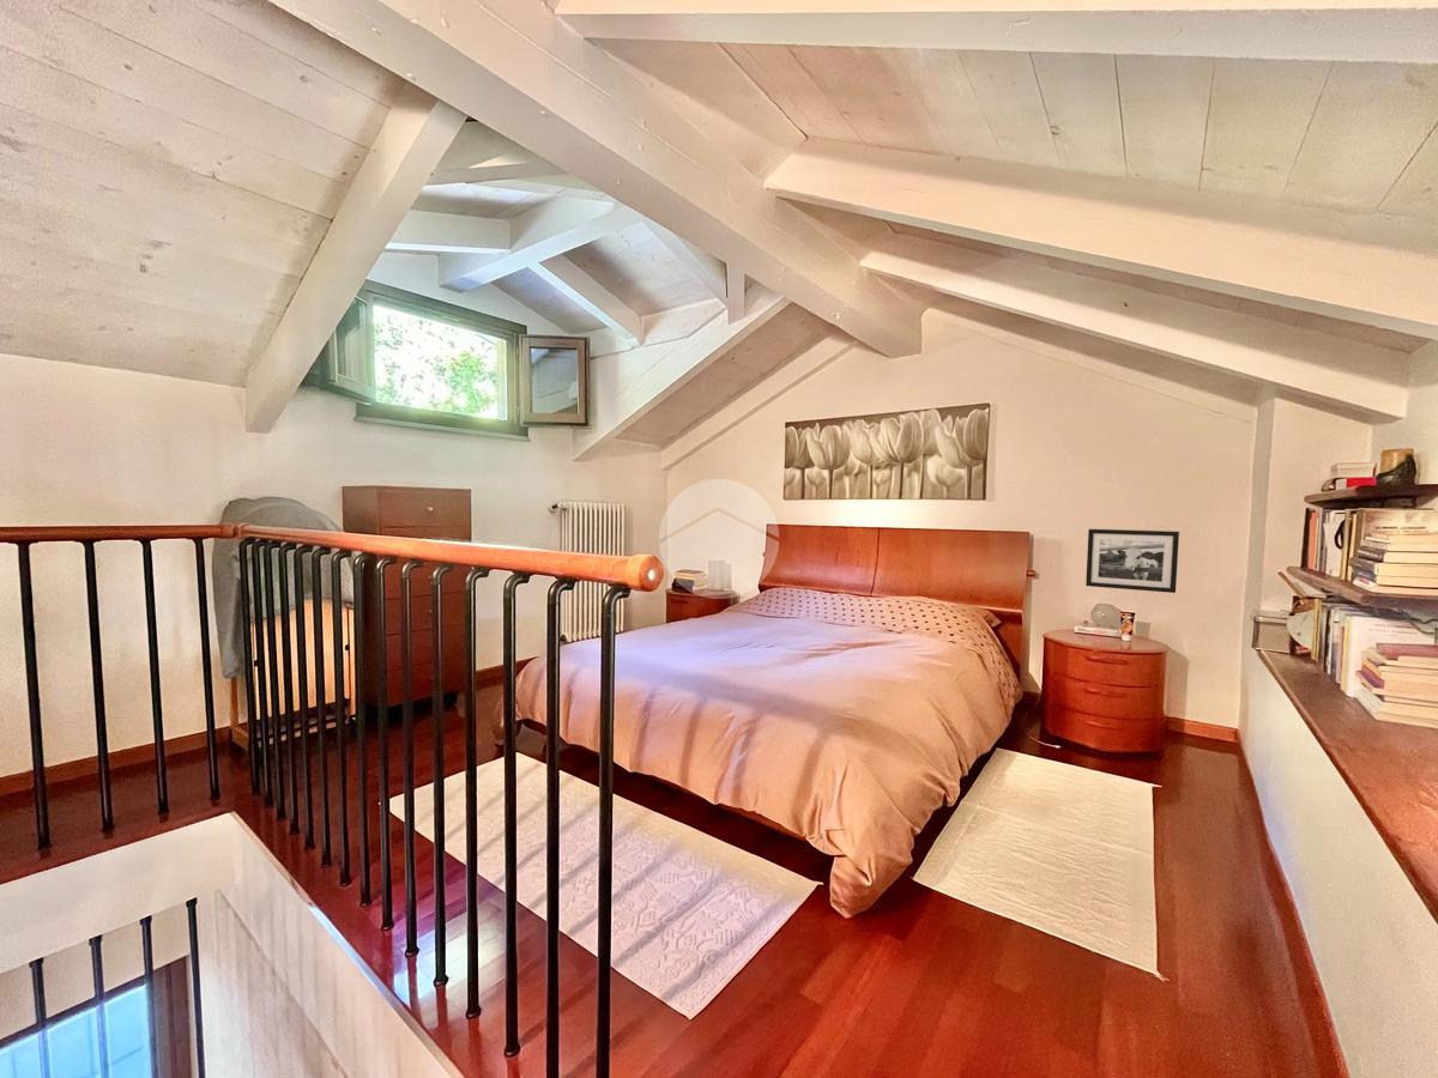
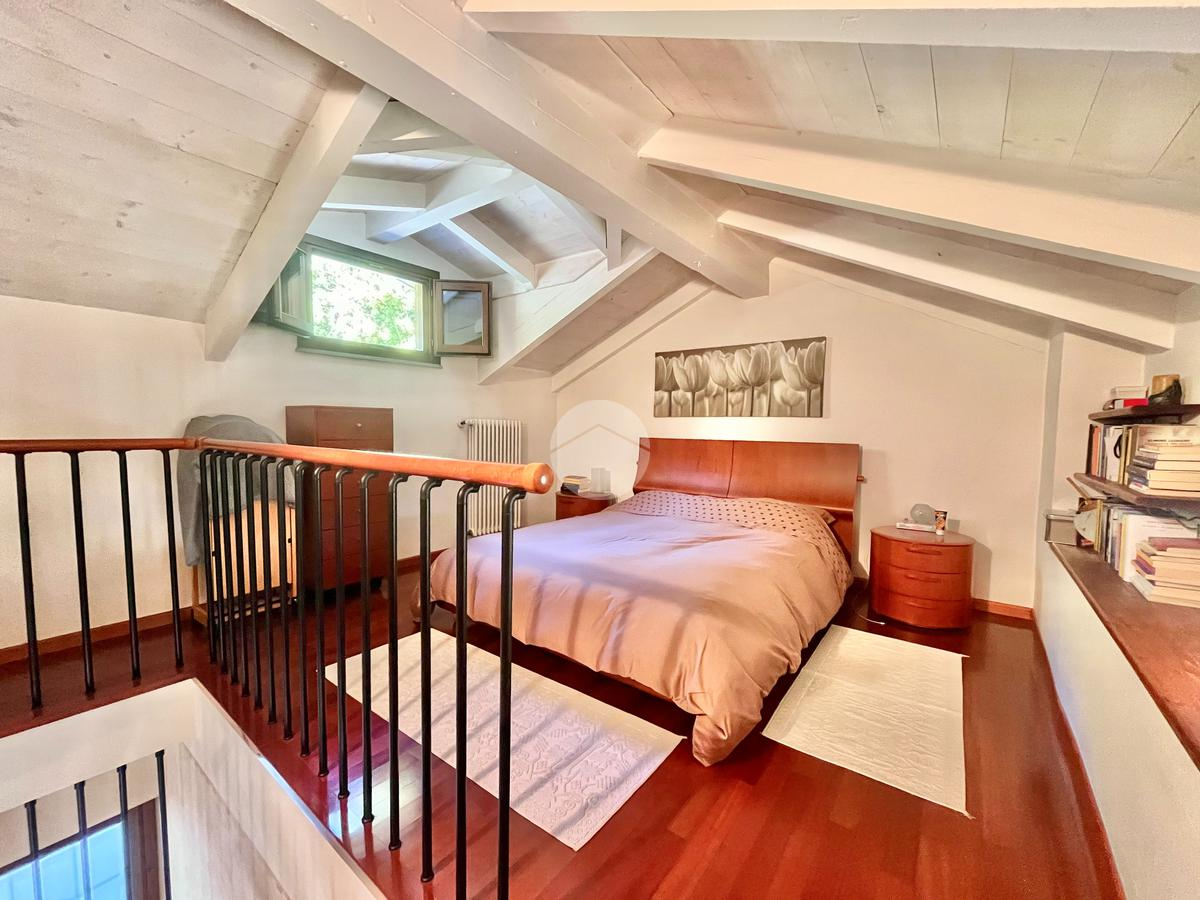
- picture frame (1130, 559)
